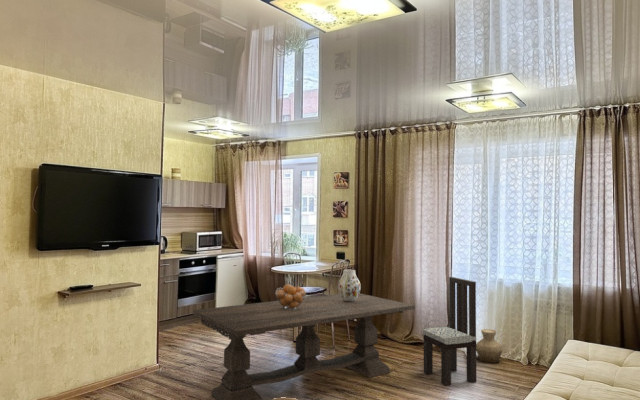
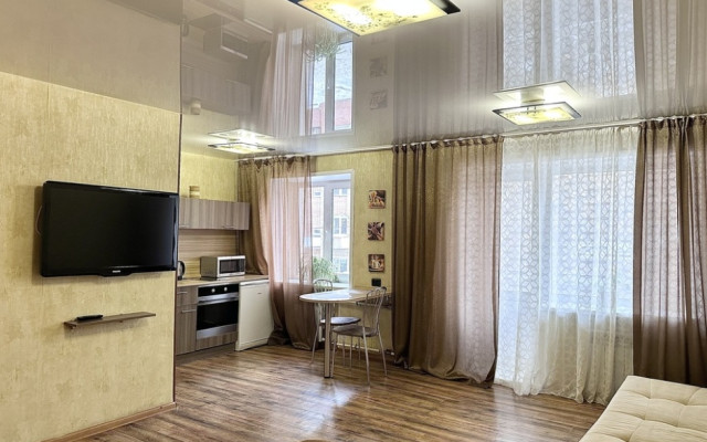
- vase (488, 345)
- fruit basket (290, 296)
- dining chair (449, 328)
- dining table (307, 344)
- vase (349, 285)
